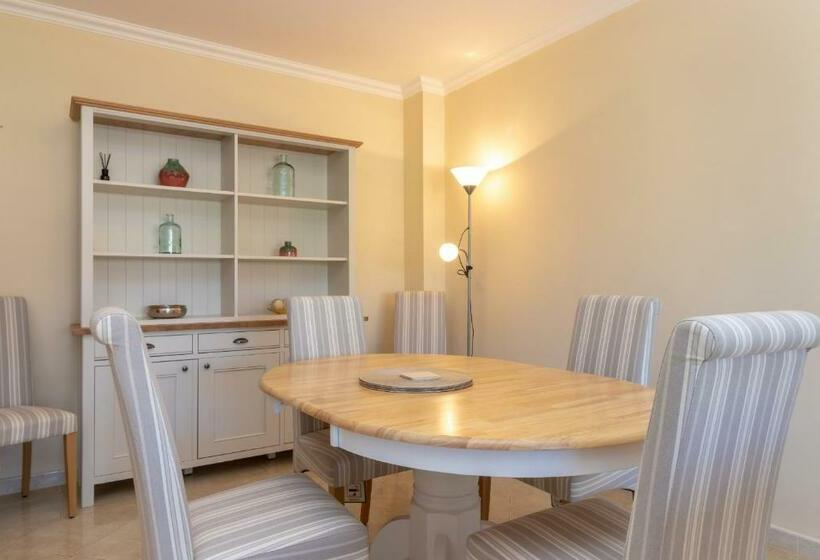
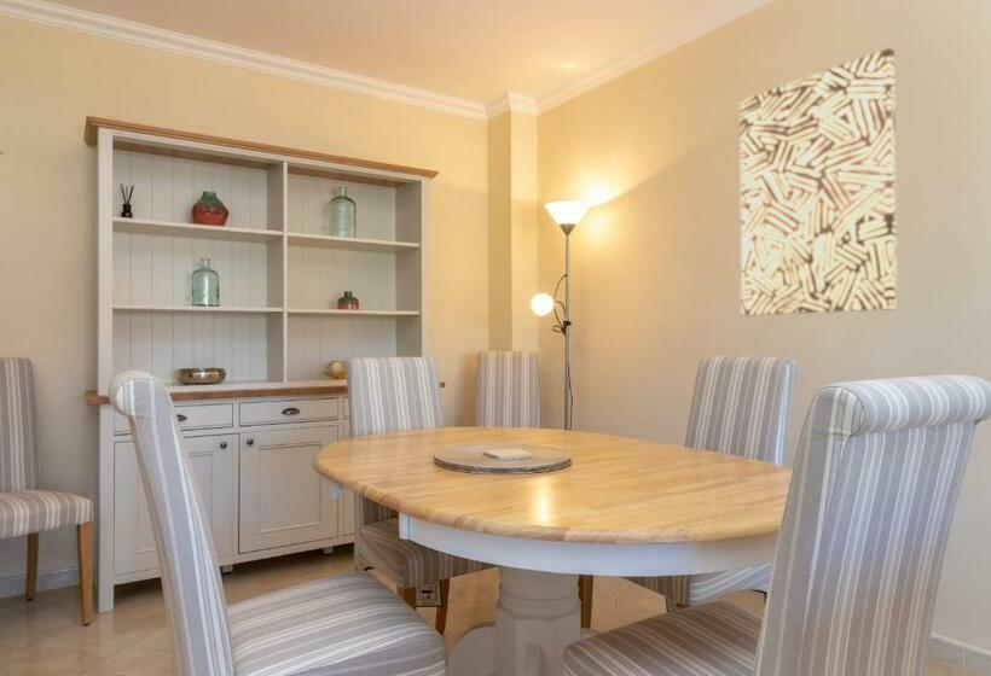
+ wall art (810, 194)
